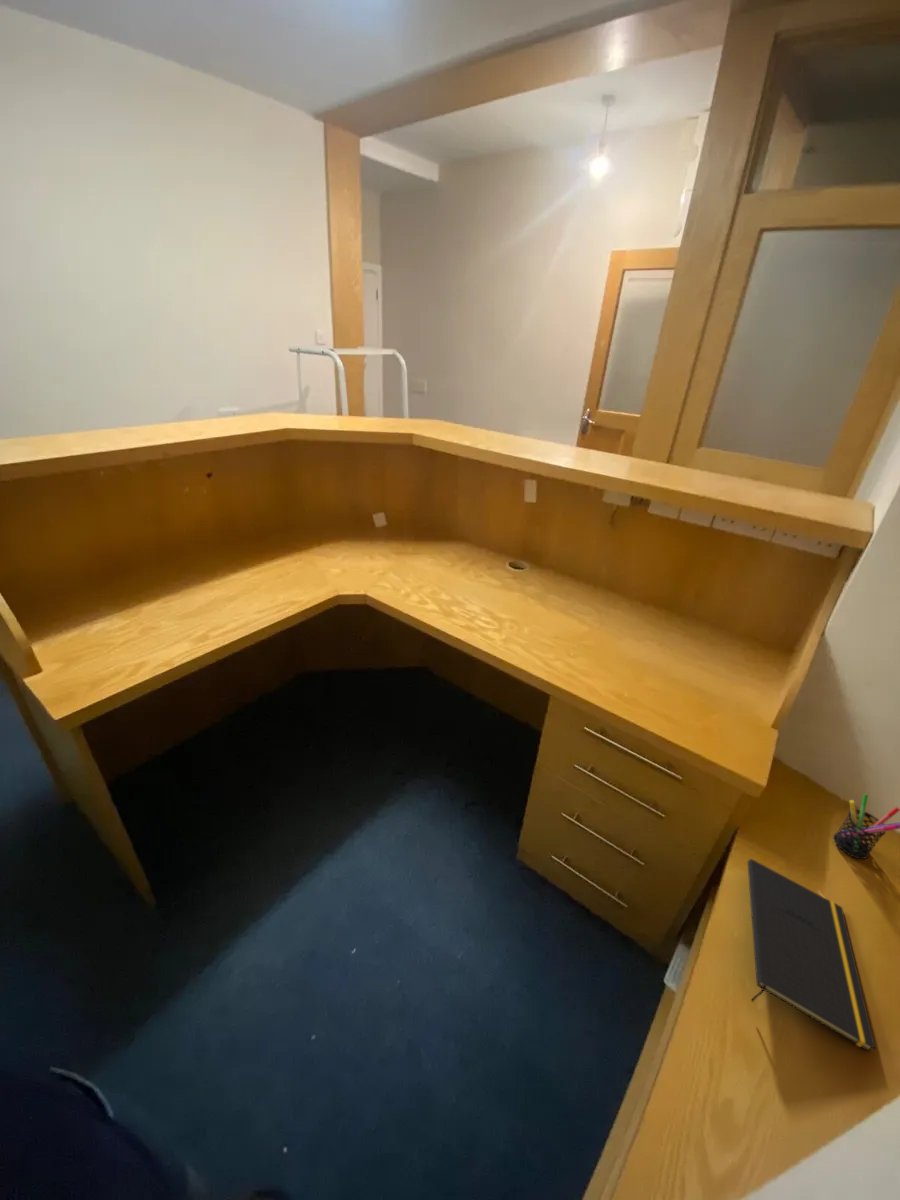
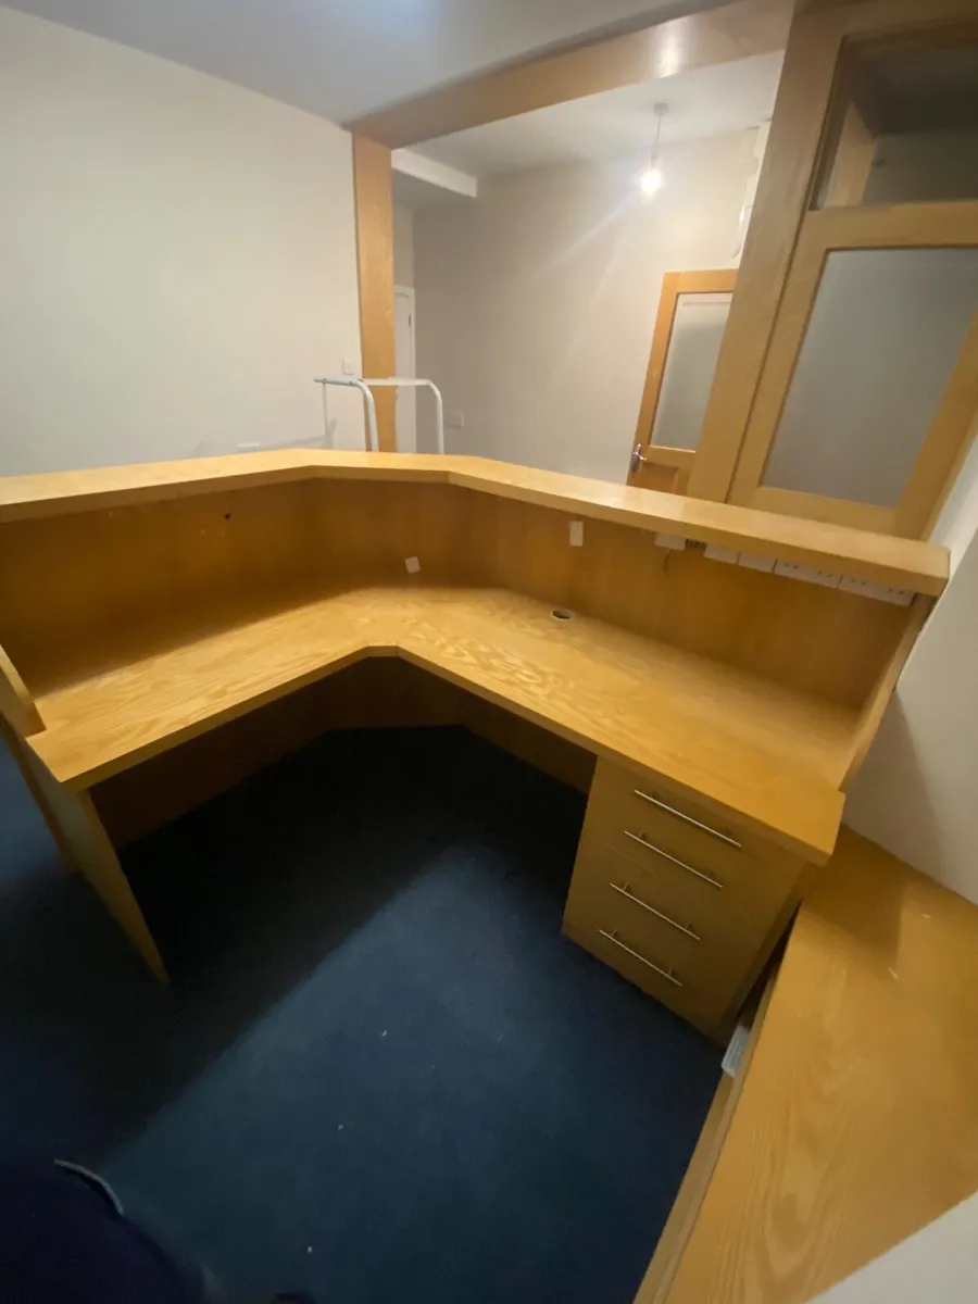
- pen holder (865, 823)
- notepad (802, 943)
